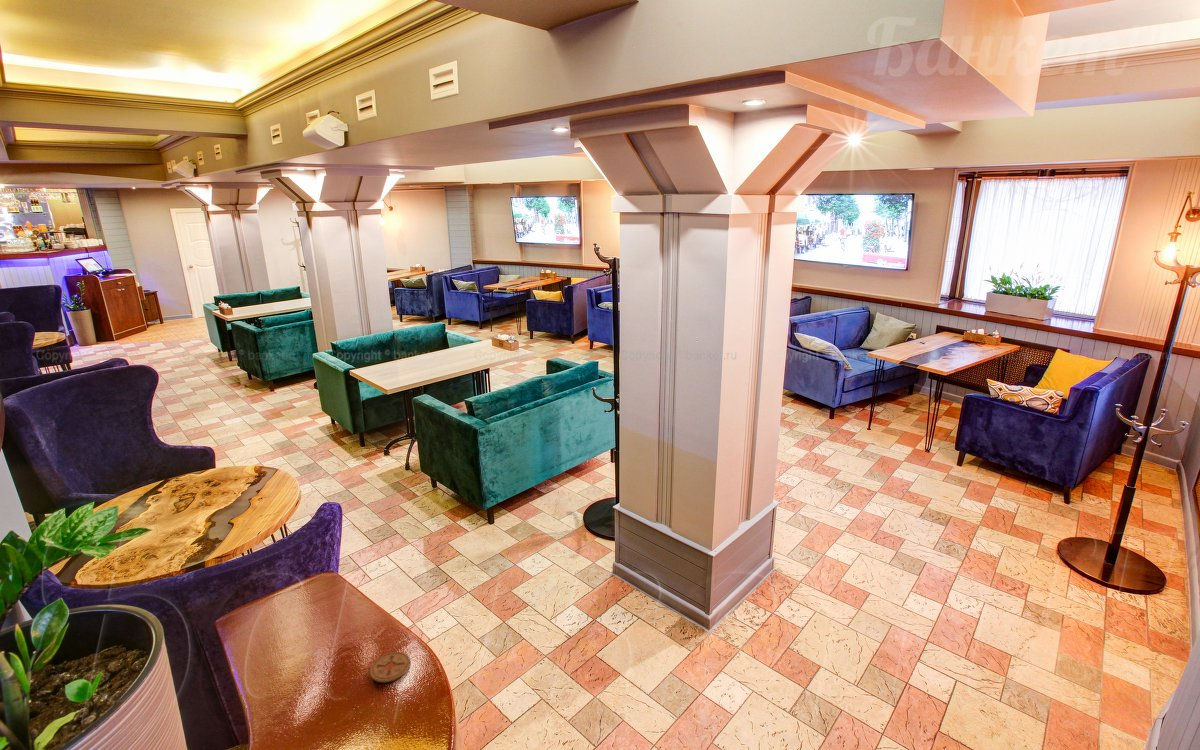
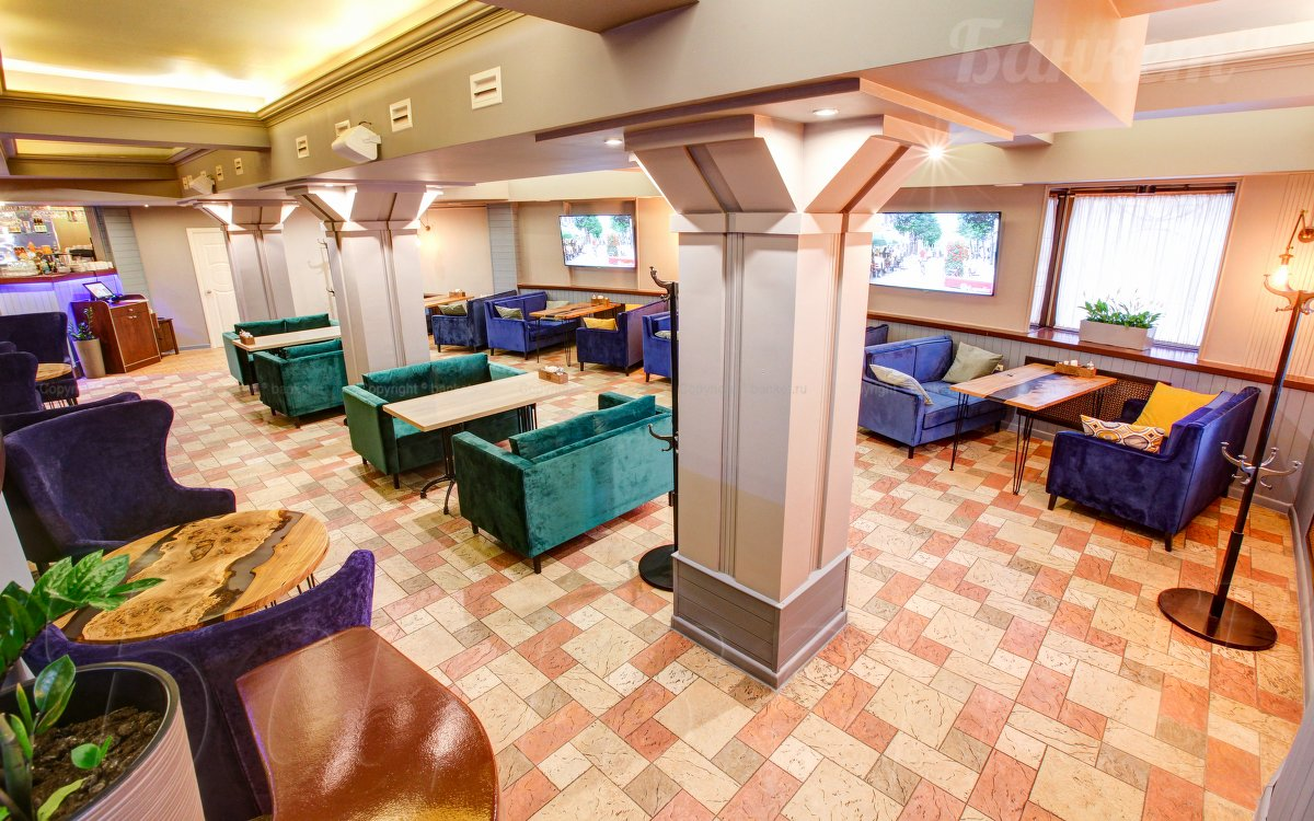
- coaster (390, 666)
